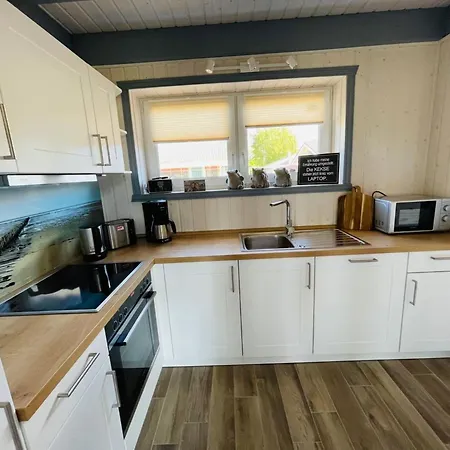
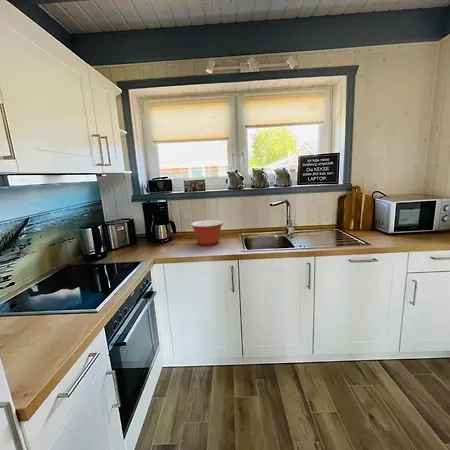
+ mixing bowl (207, 233)
